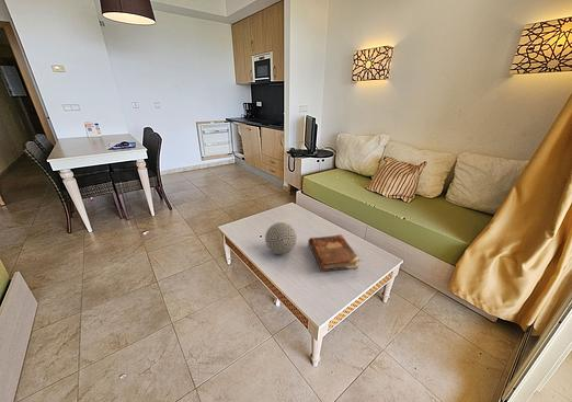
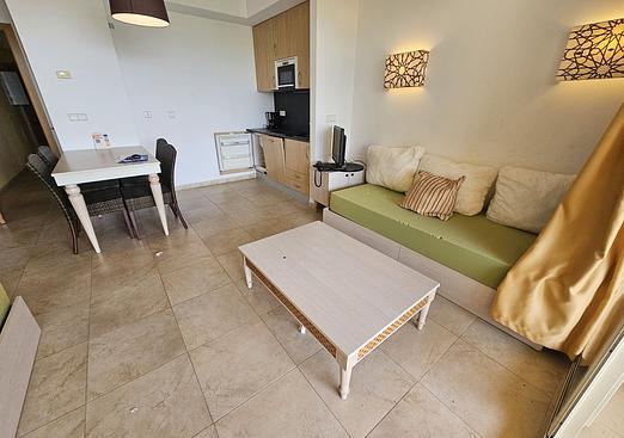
- decorative ball (281, 238)
- book (331, 251)
